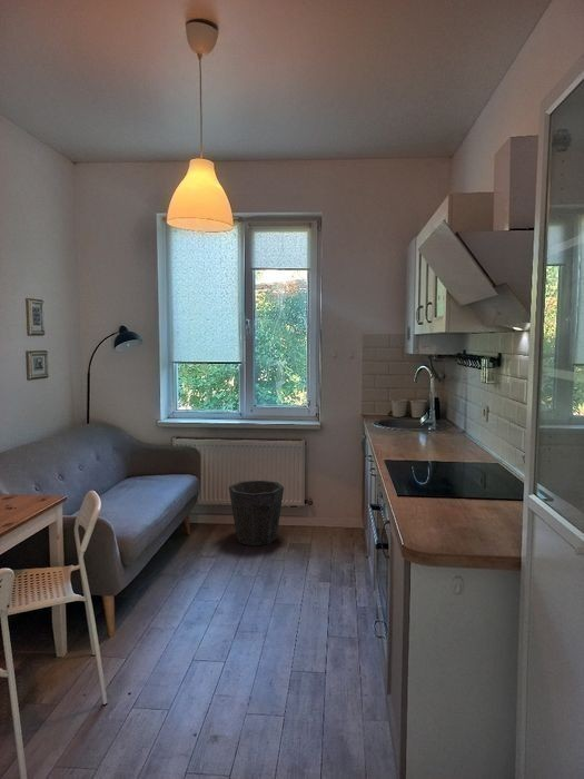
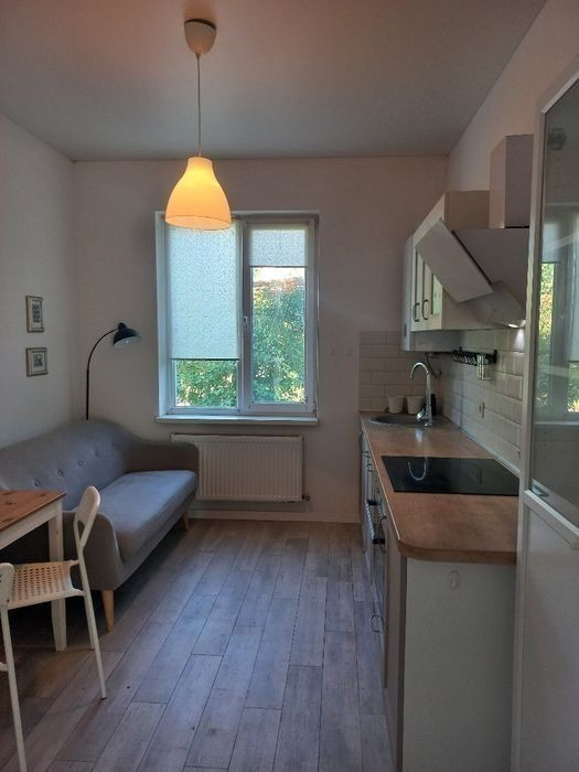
- waste bin (256, 512)
